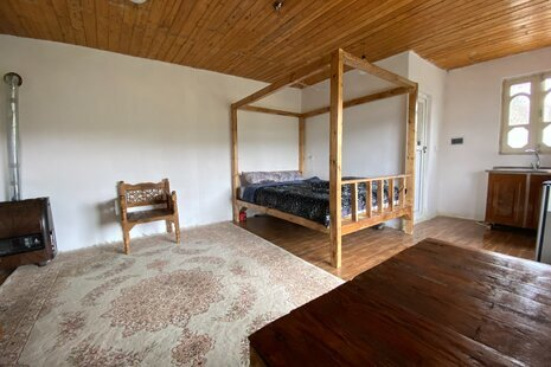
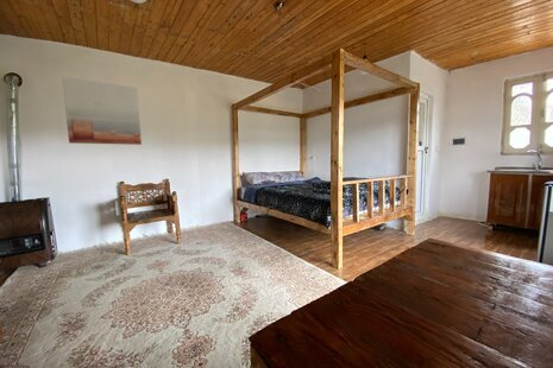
+ wall art (105, 113)
